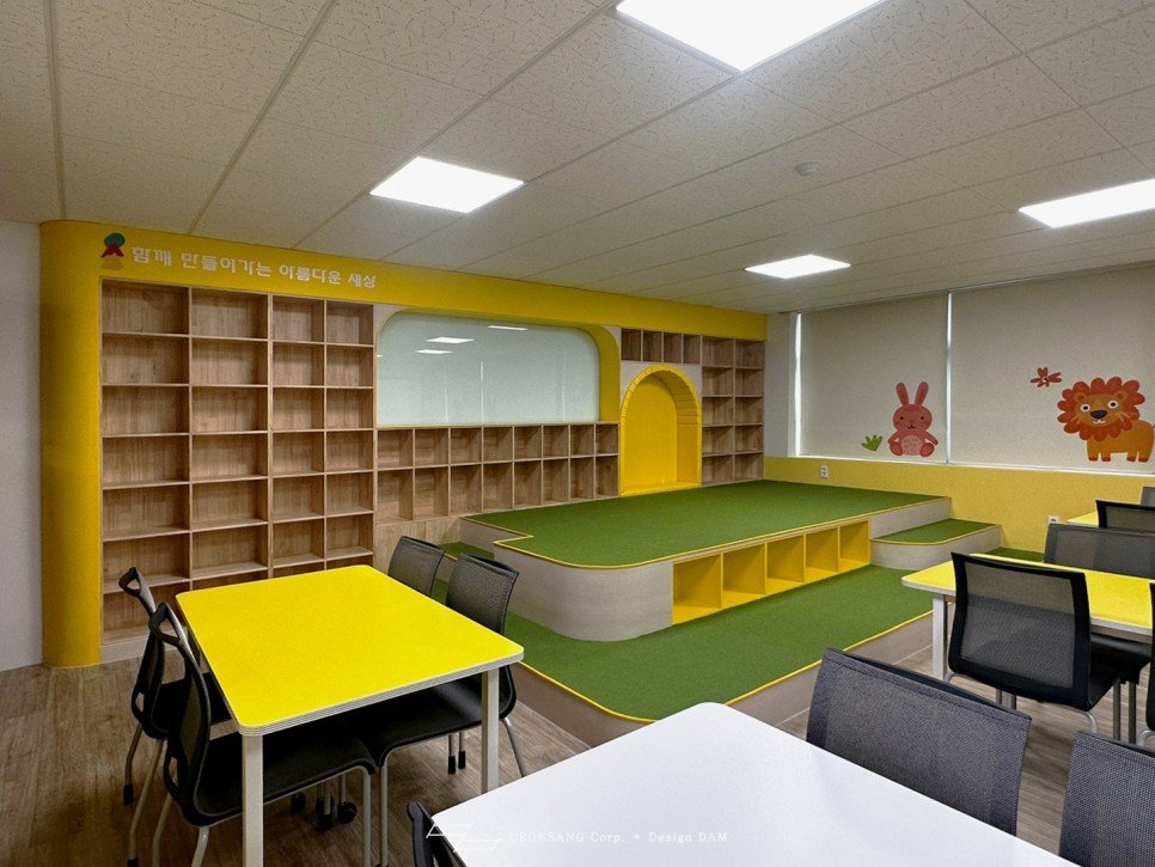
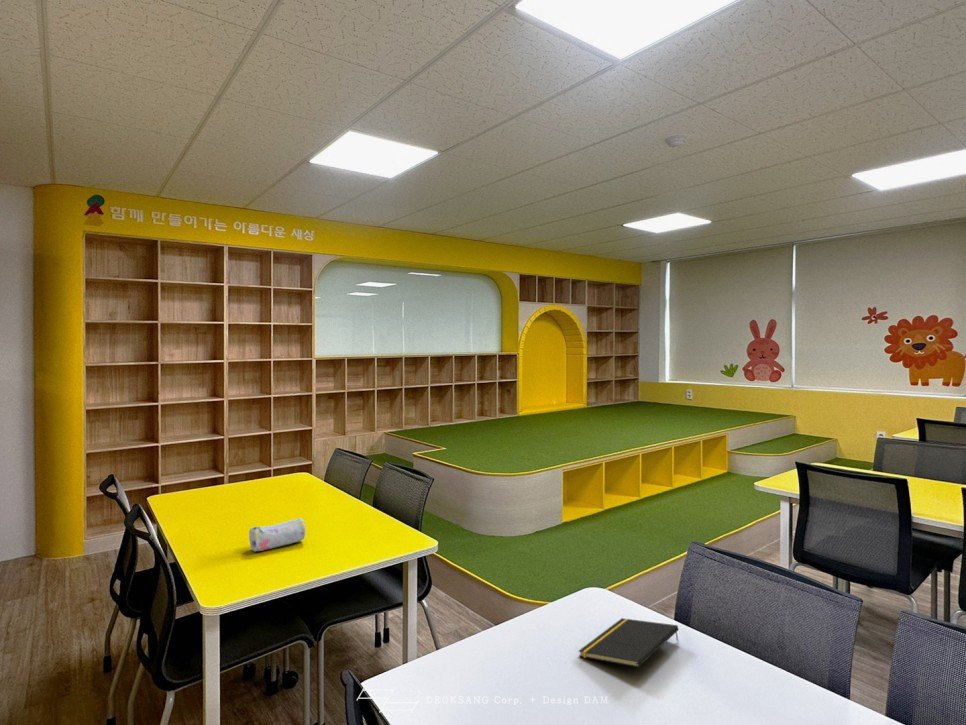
+ notepad (629, 640)
+ pencil case (277, 533)
